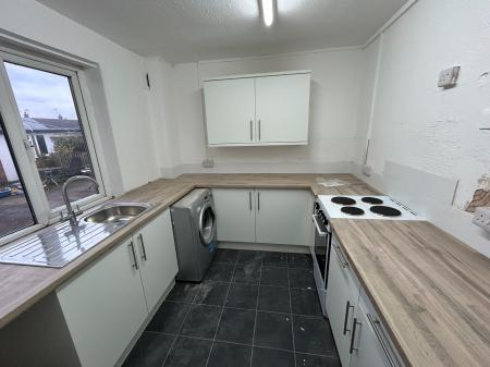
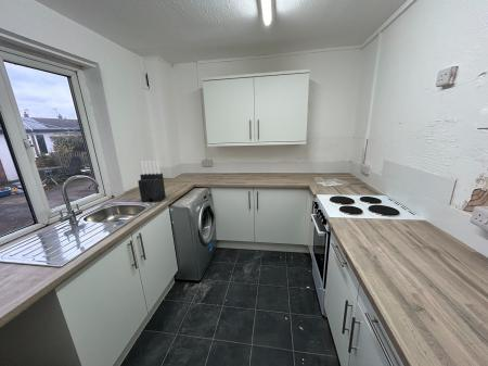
+ knife block (150, 181)
